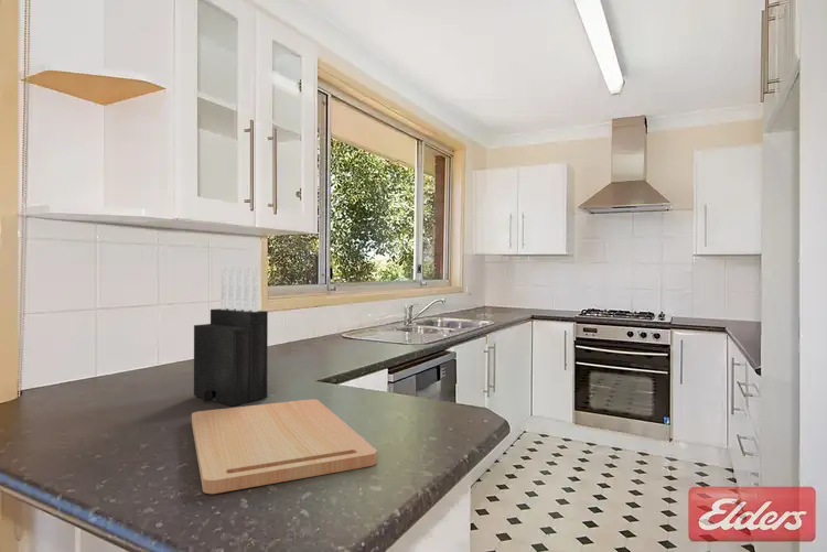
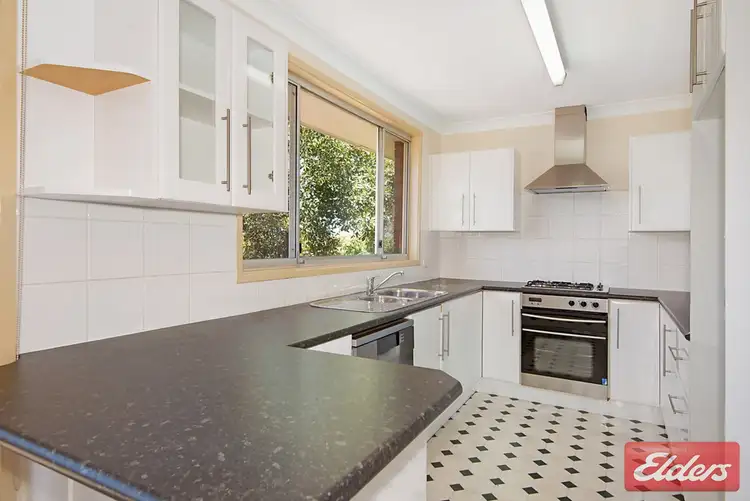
- cutting board (273, 434)
- knife block (226, 332)
